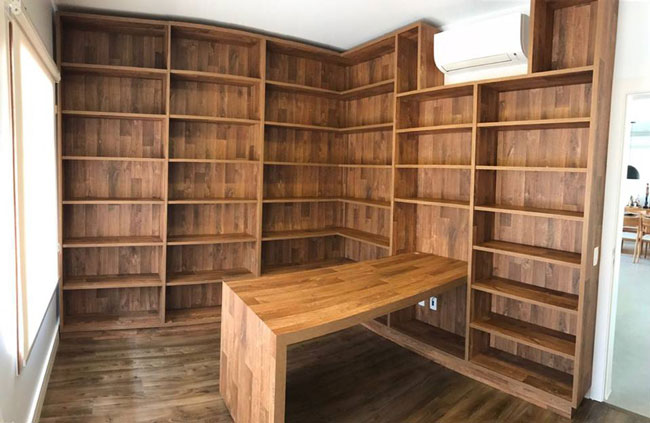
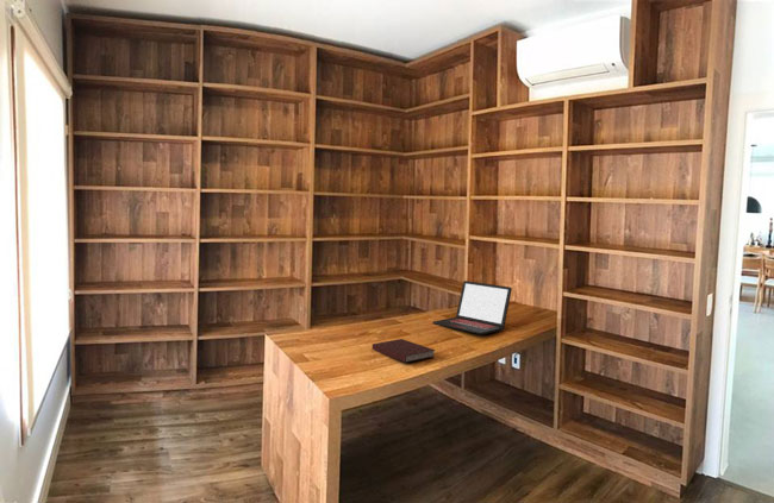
+ notebook (402, 350)
+ laptop (472, 306)
